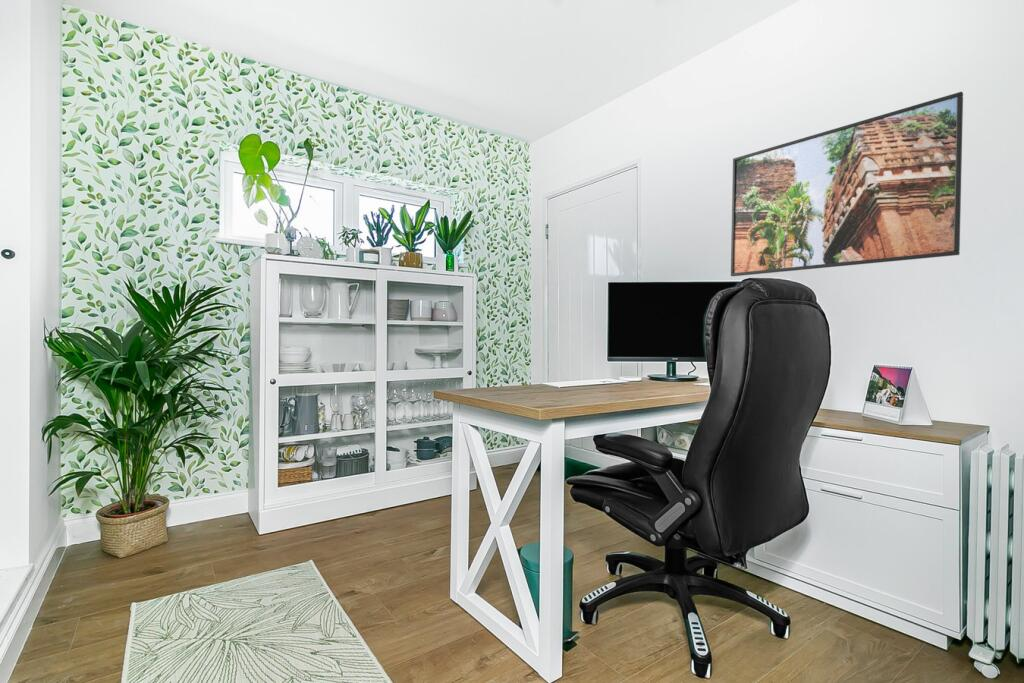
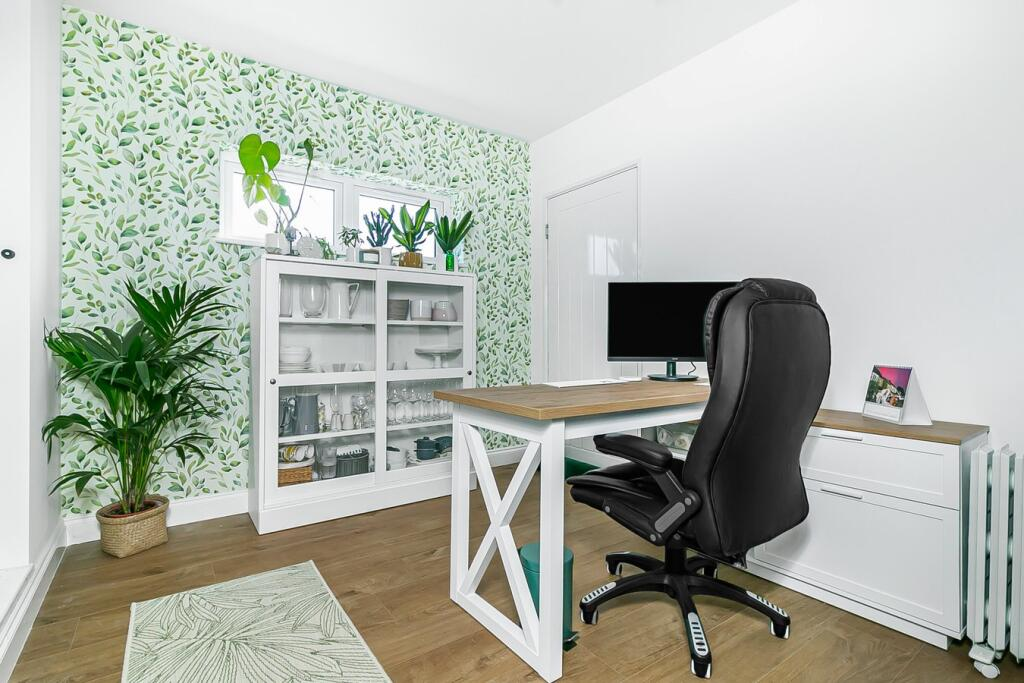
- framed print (828, 199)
